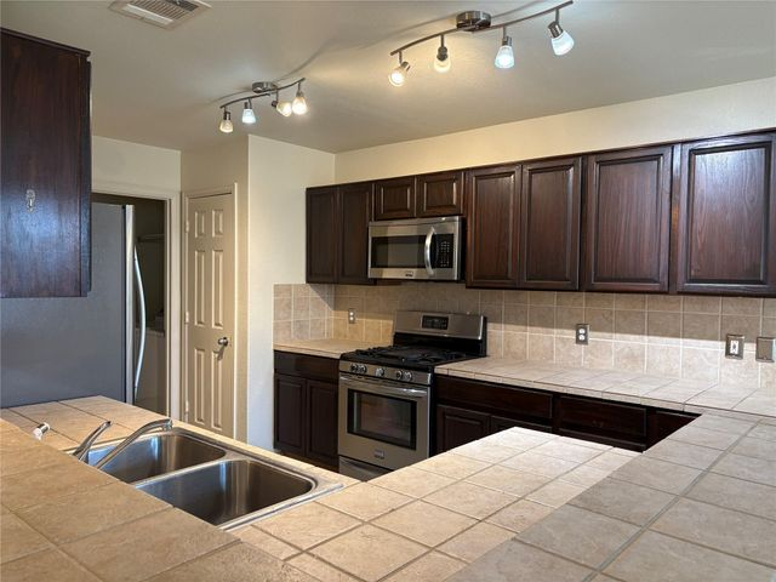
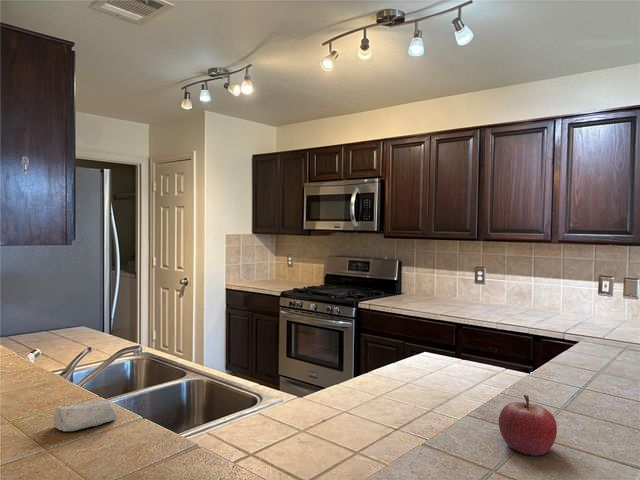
+ soap bar (86, 411)
+ fruit (527, 422)
